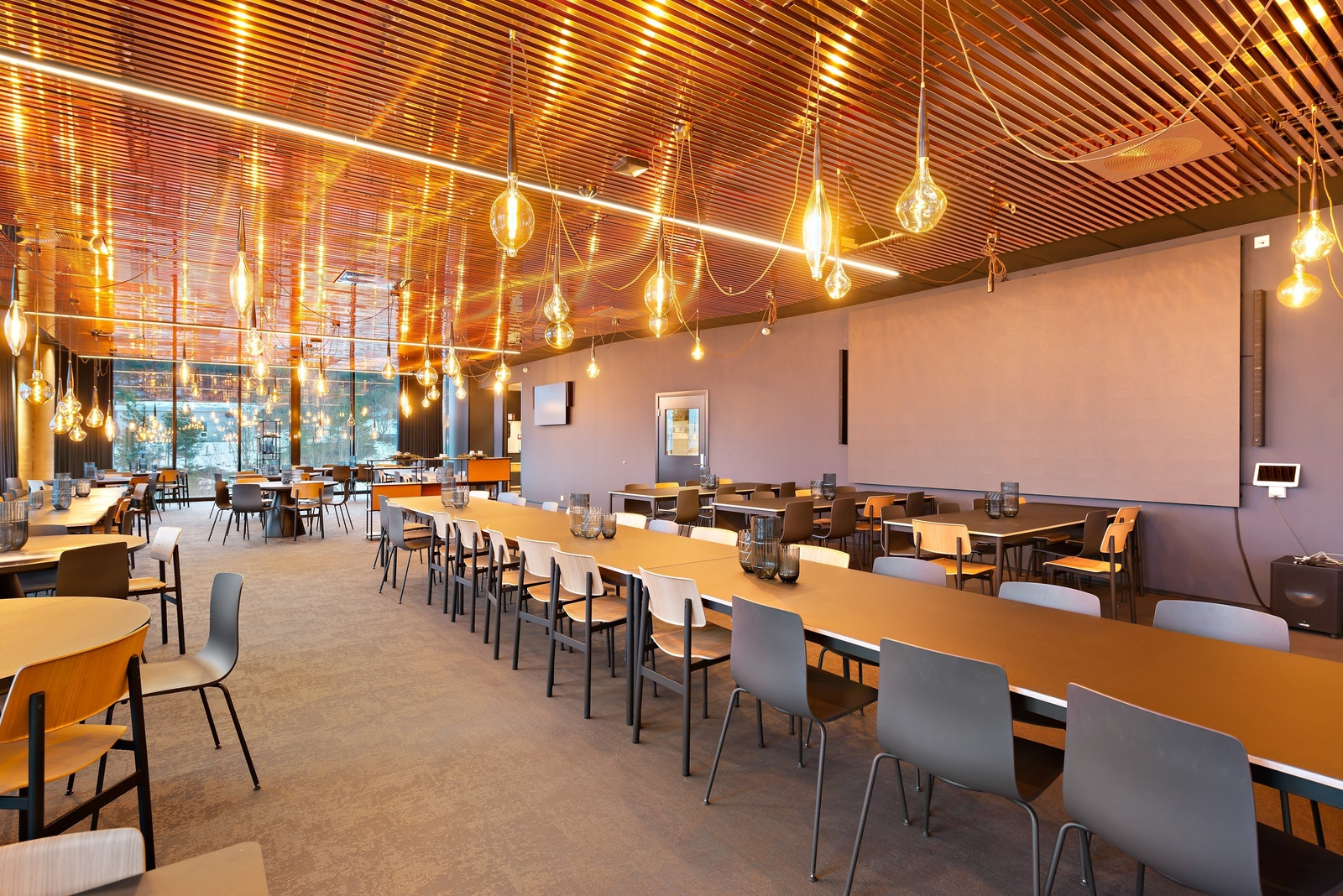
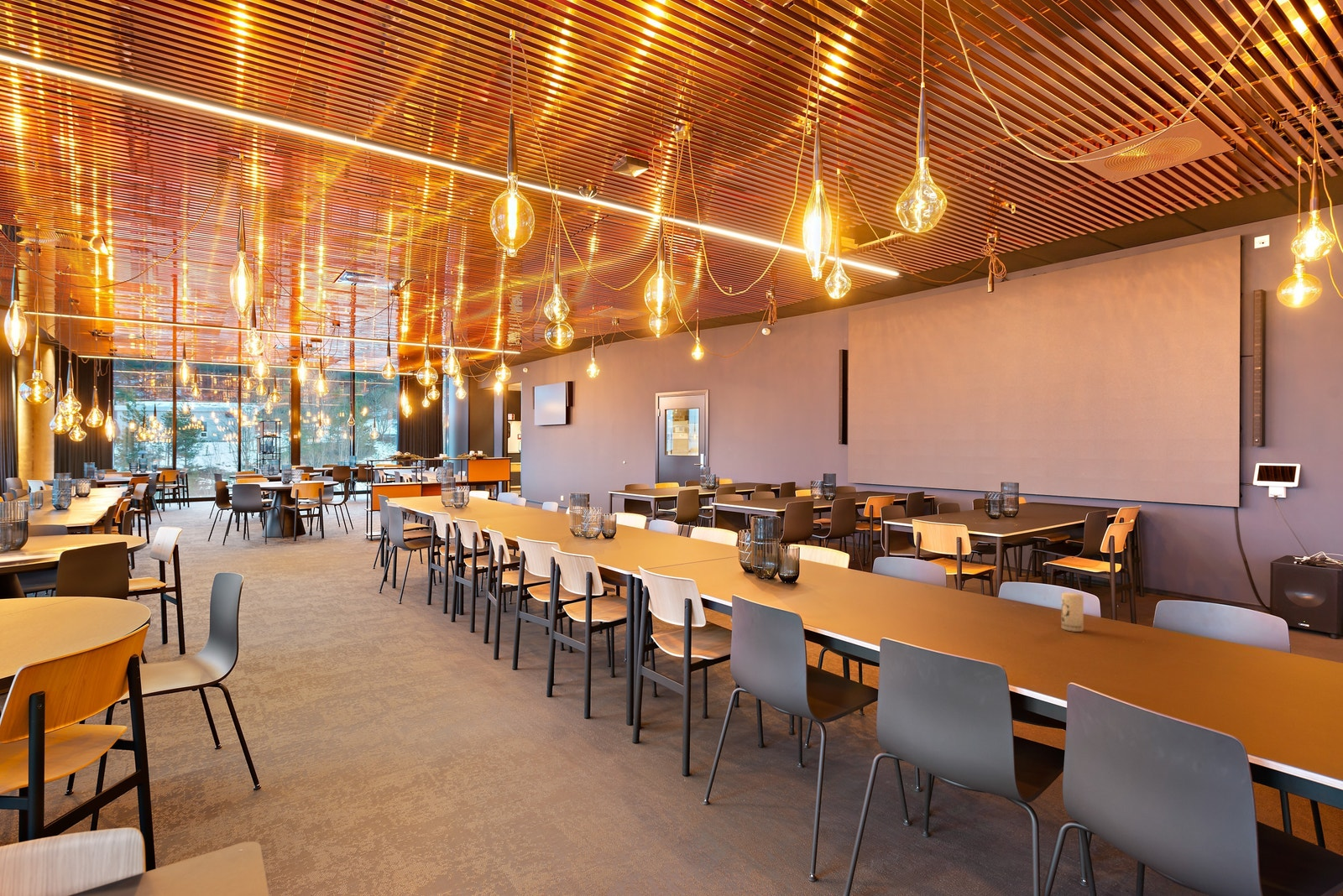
+ candle (1072, 612)
